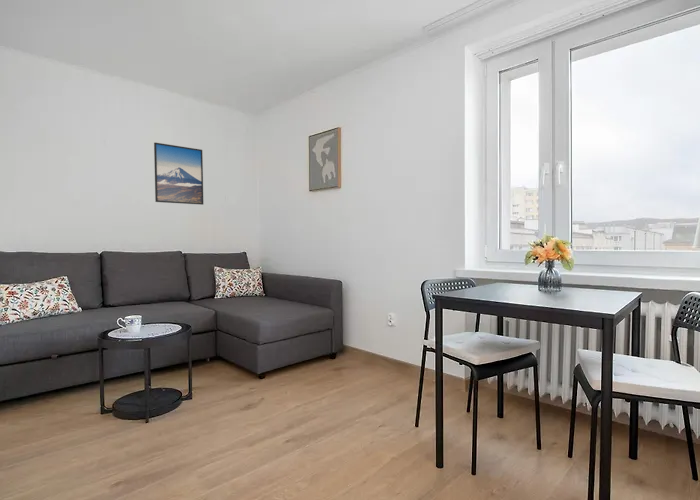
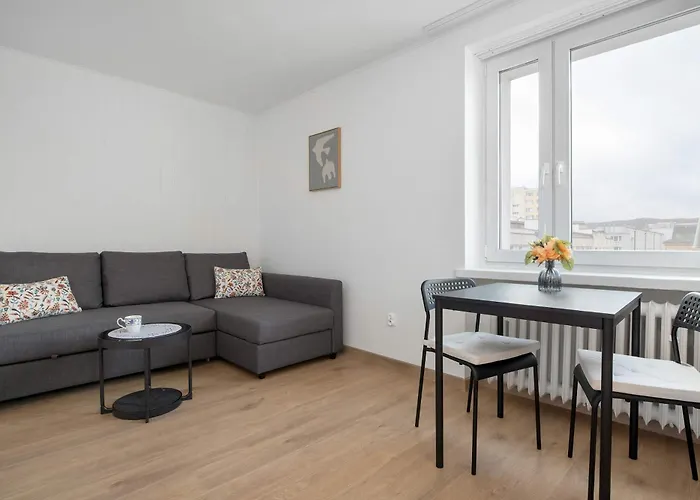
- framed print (179, 174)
